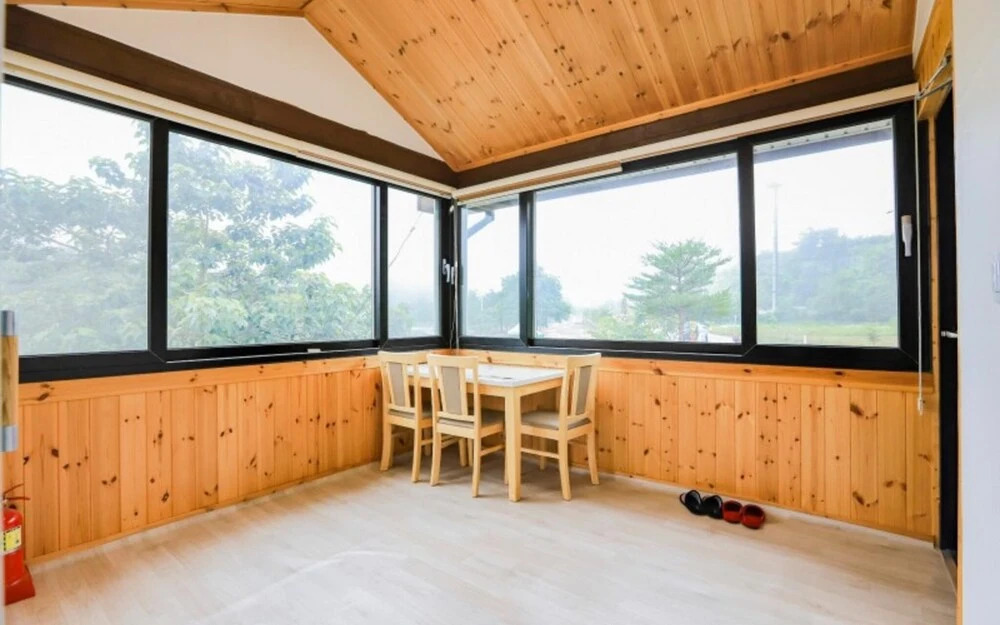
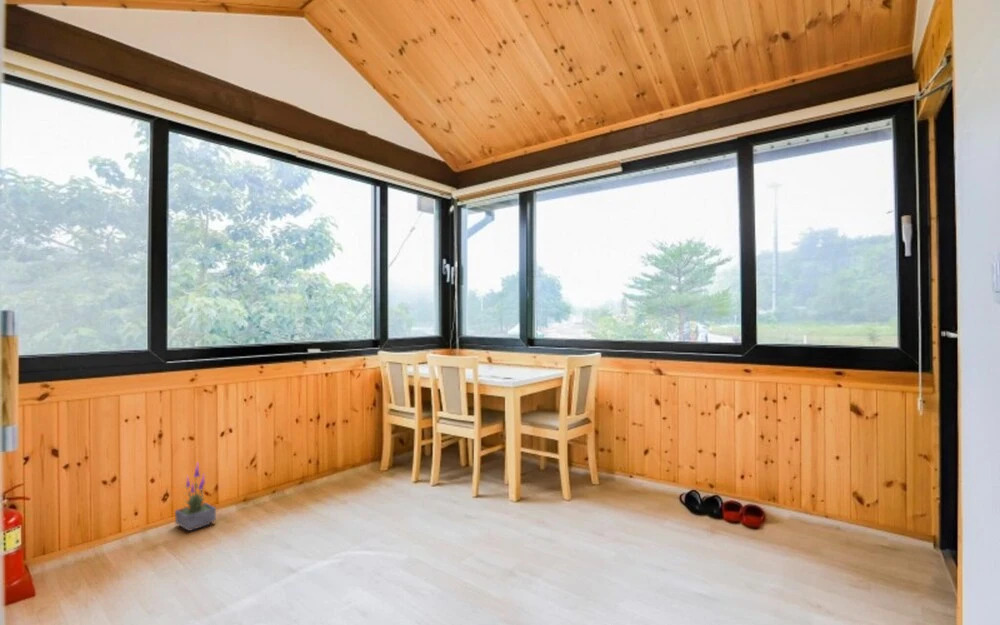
+ potted plant (195, 493)
